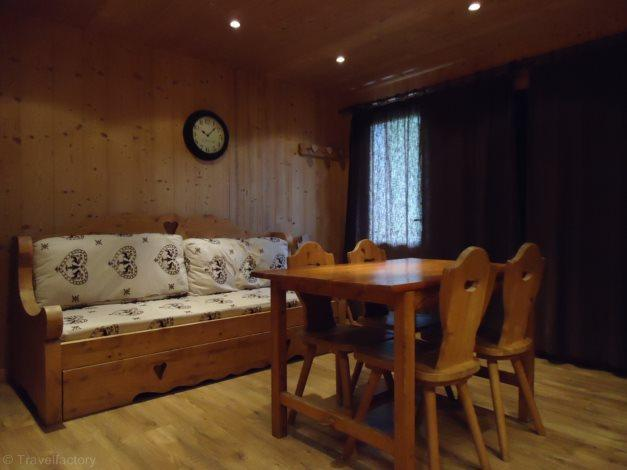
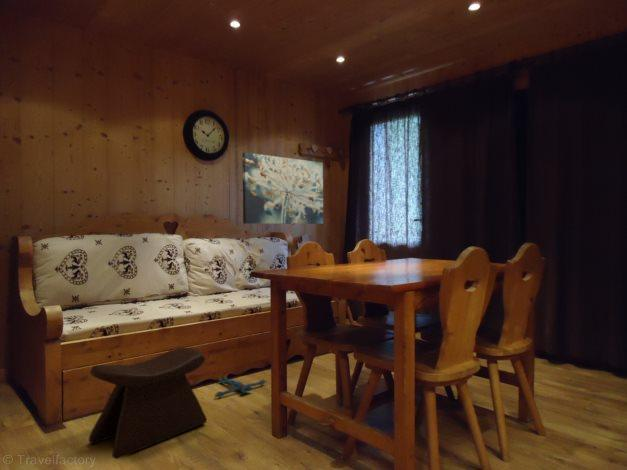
+ plush toy (234, 383)
+ stool (151, 395)
+ wall art (285, 190)
